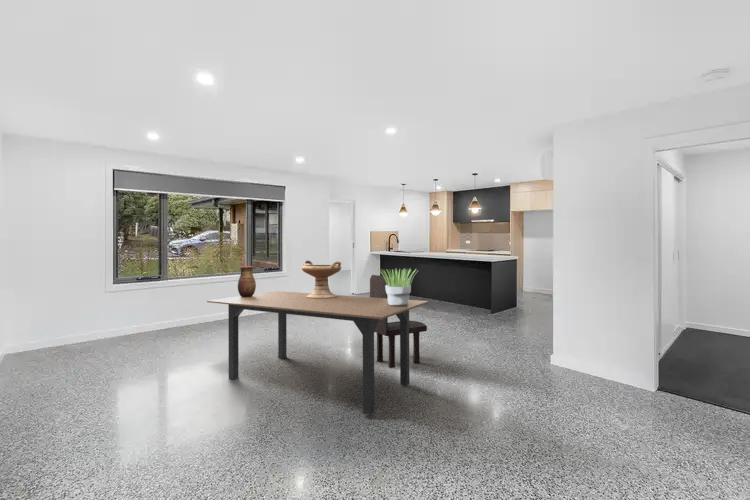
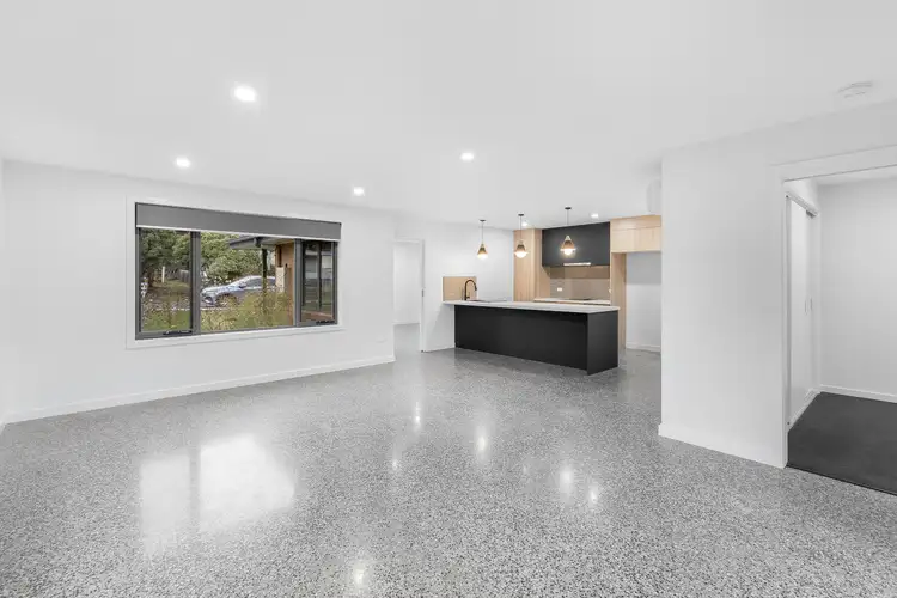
- dining chair (398, 321)
- decorative bowl (321, 278)
- potted plant (398, 286)
- dining table (320, 317)
- vase (246, 281)
